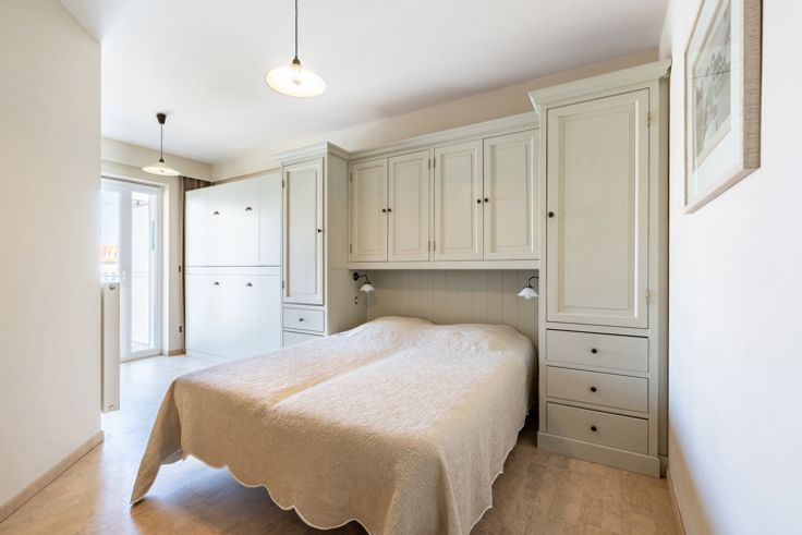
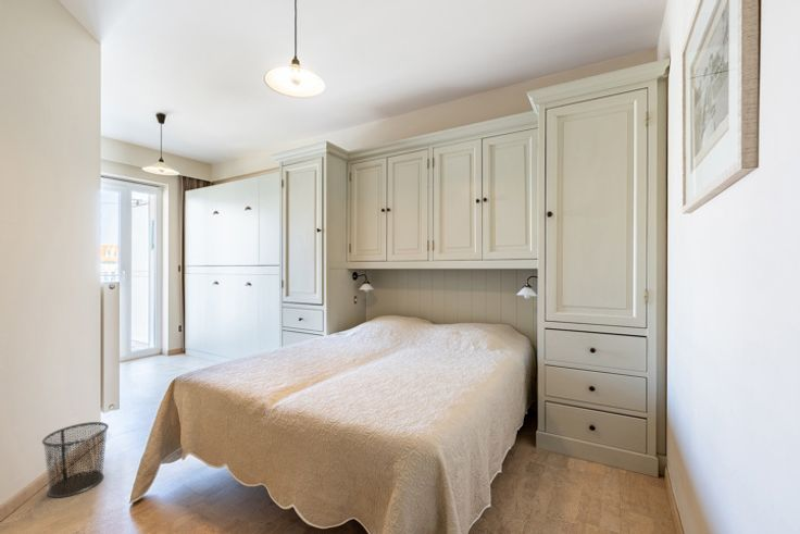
+ waste bin (76, 458)
